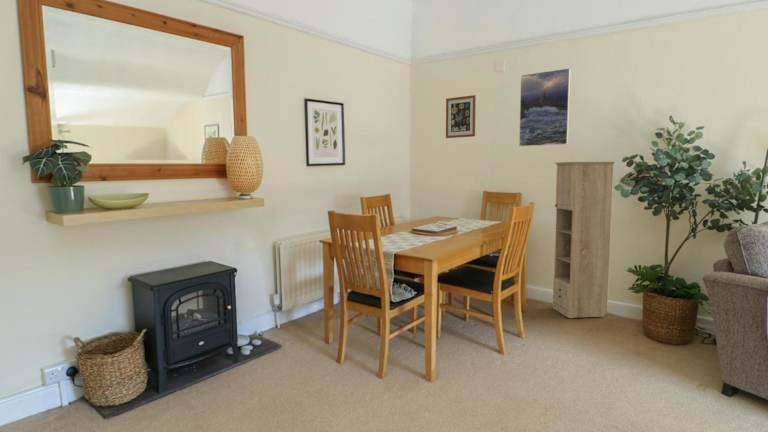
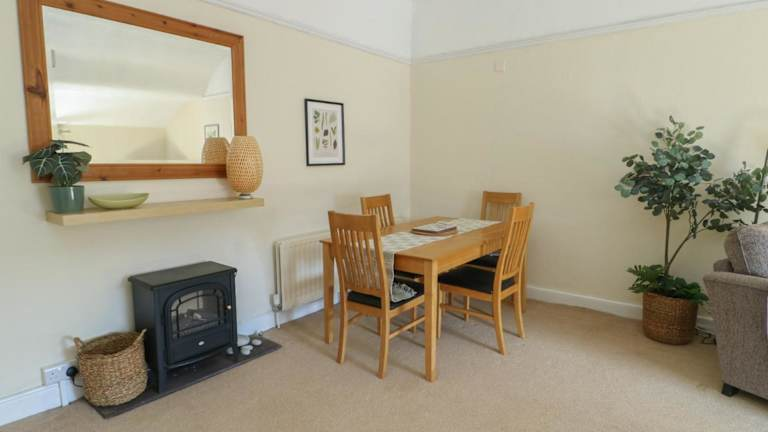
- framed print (543, 109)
- wall art (460, 117)
- storage cabinet (580, 238)
